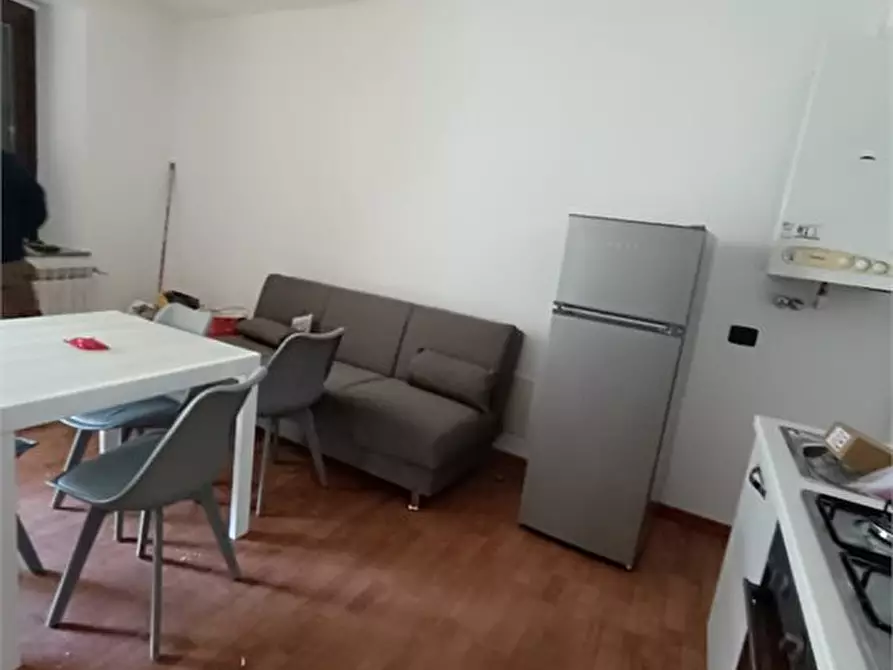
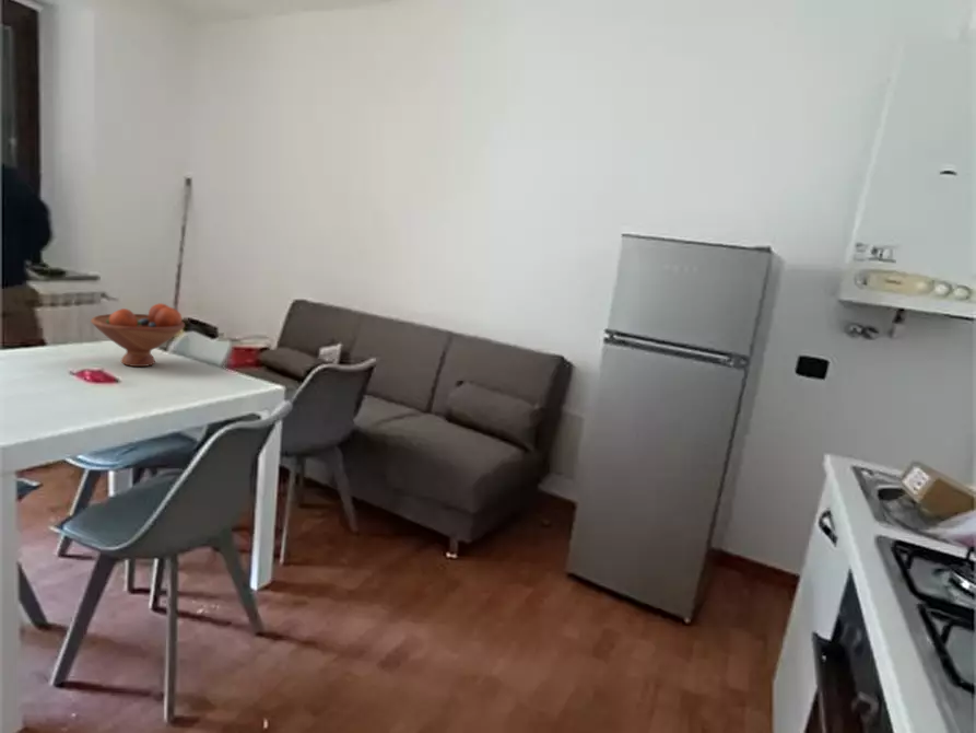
+ fruit bowl (139, 334)
